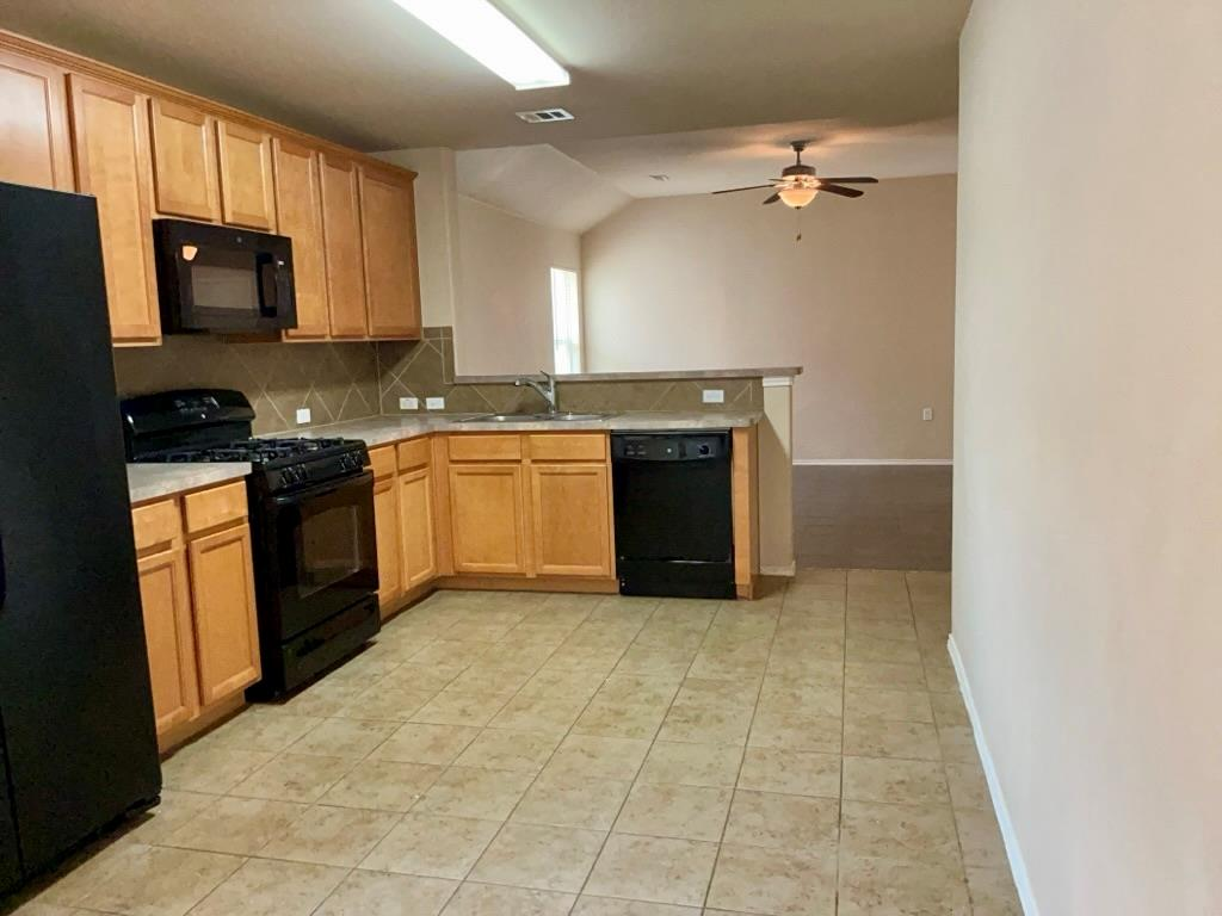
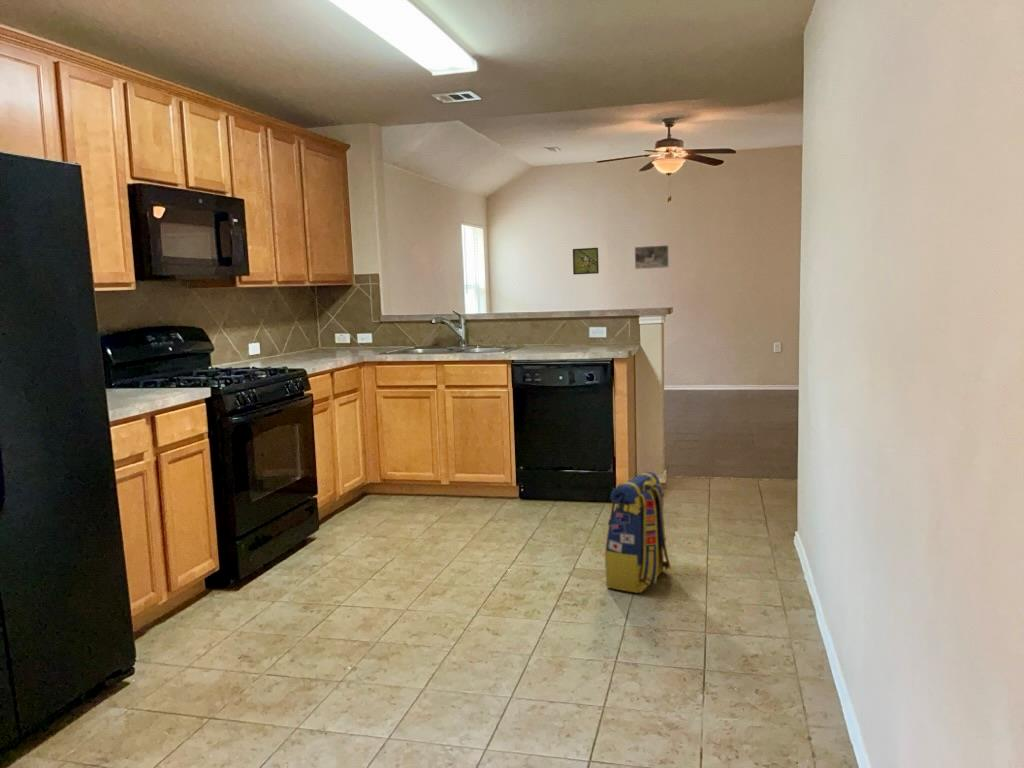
+ backpack (638, 529)
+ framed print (651, 257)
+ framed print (585, 261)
